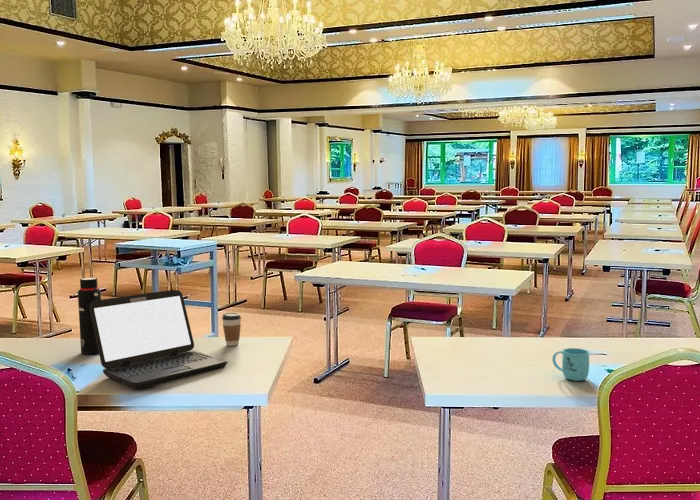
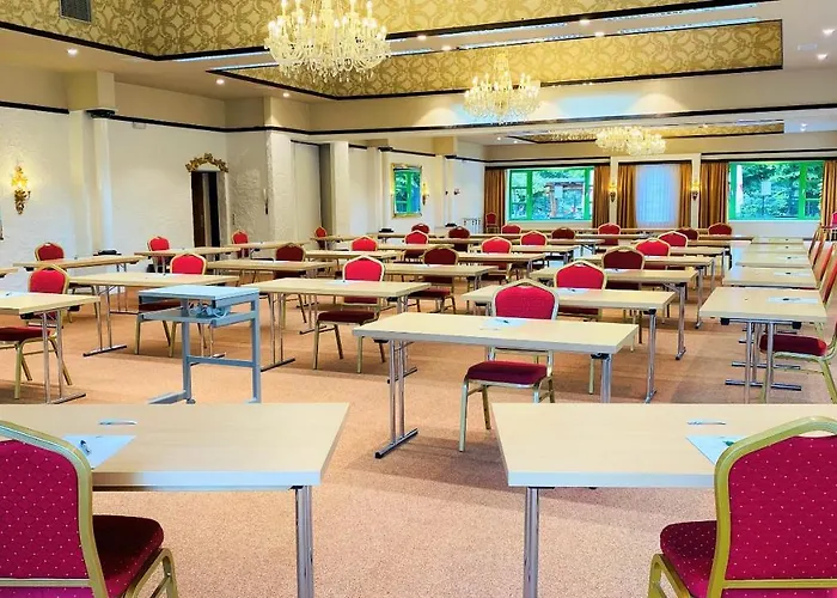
- coffee cup (232, 329)
- water bottle (90, 315)
- mug (569, 363)
- laptop (159, 334)
